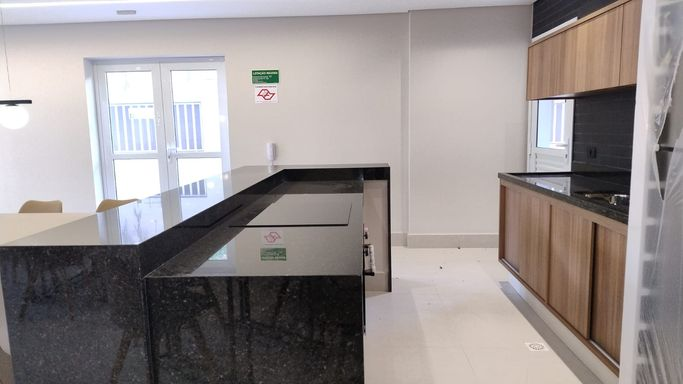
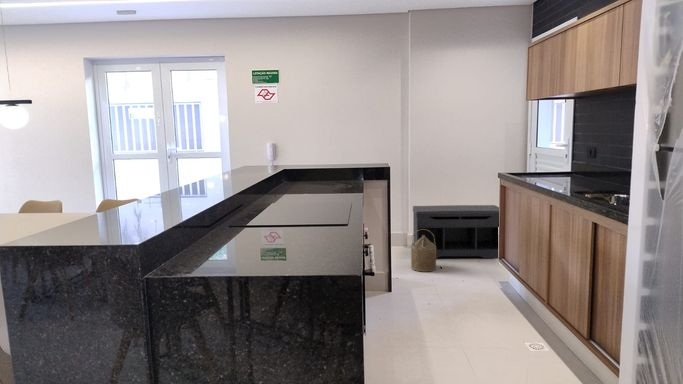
+ bench (456, 230)
+ watering can (423, 248)
